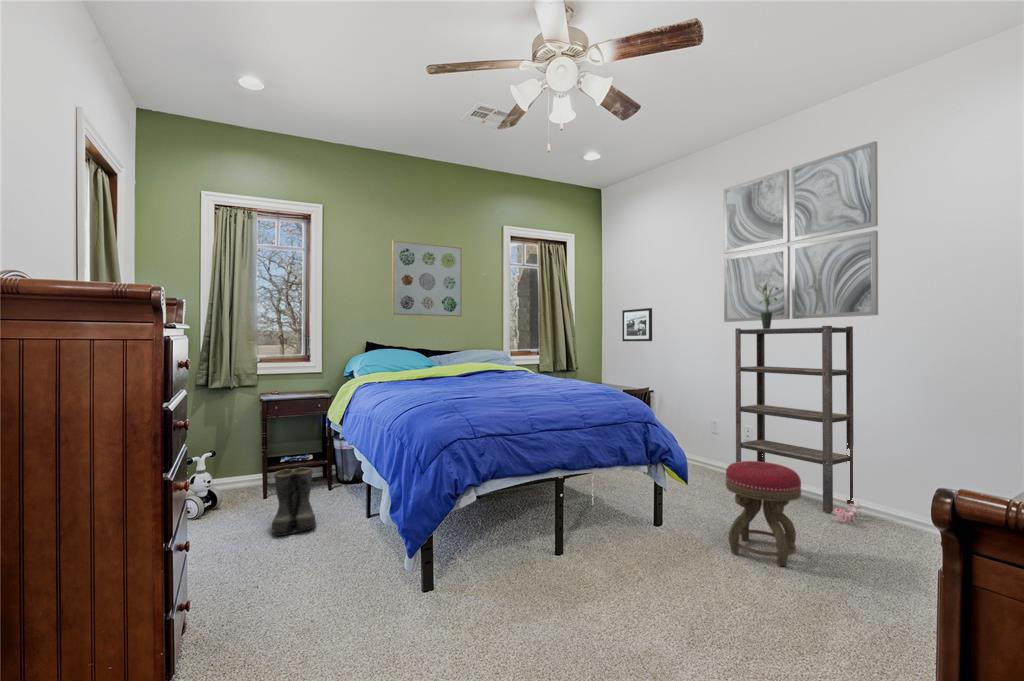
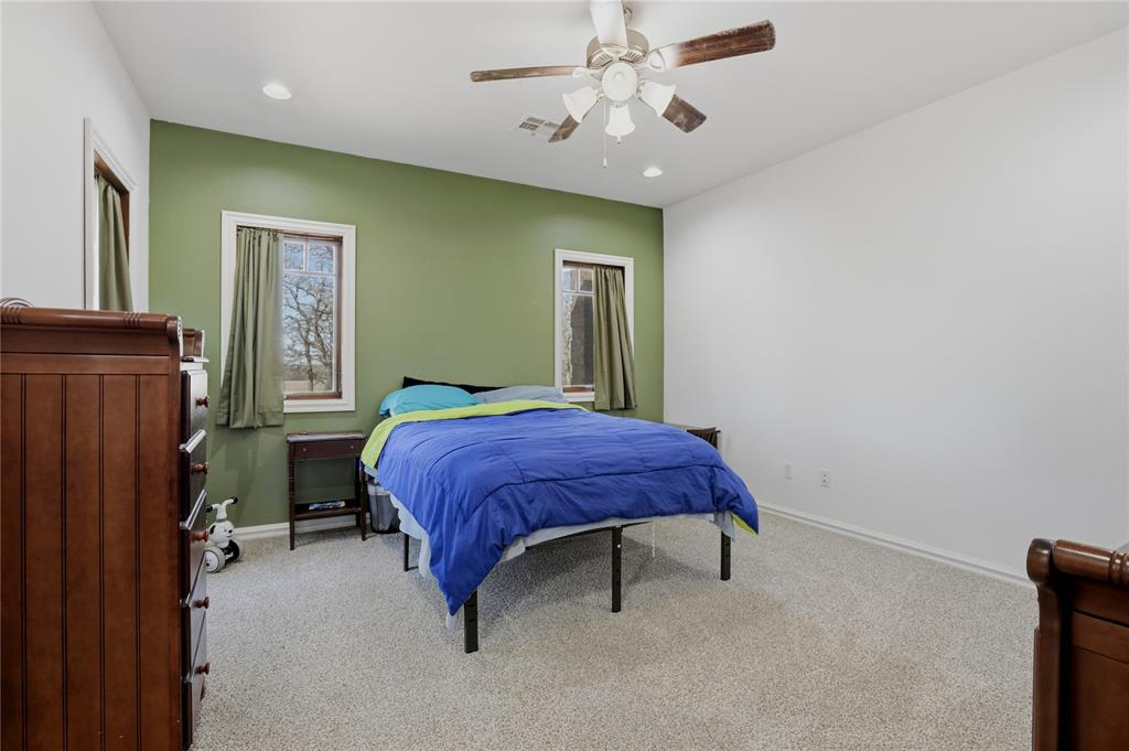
- wall art (428, 280)
- shelving unit (790, 411)
- stacking toy (848, 511)
- potted plant (768, 303)
- stool (763, 509)
- picture frame (636, 325)
- wall art (792, 245)
- boots (293, 498)
